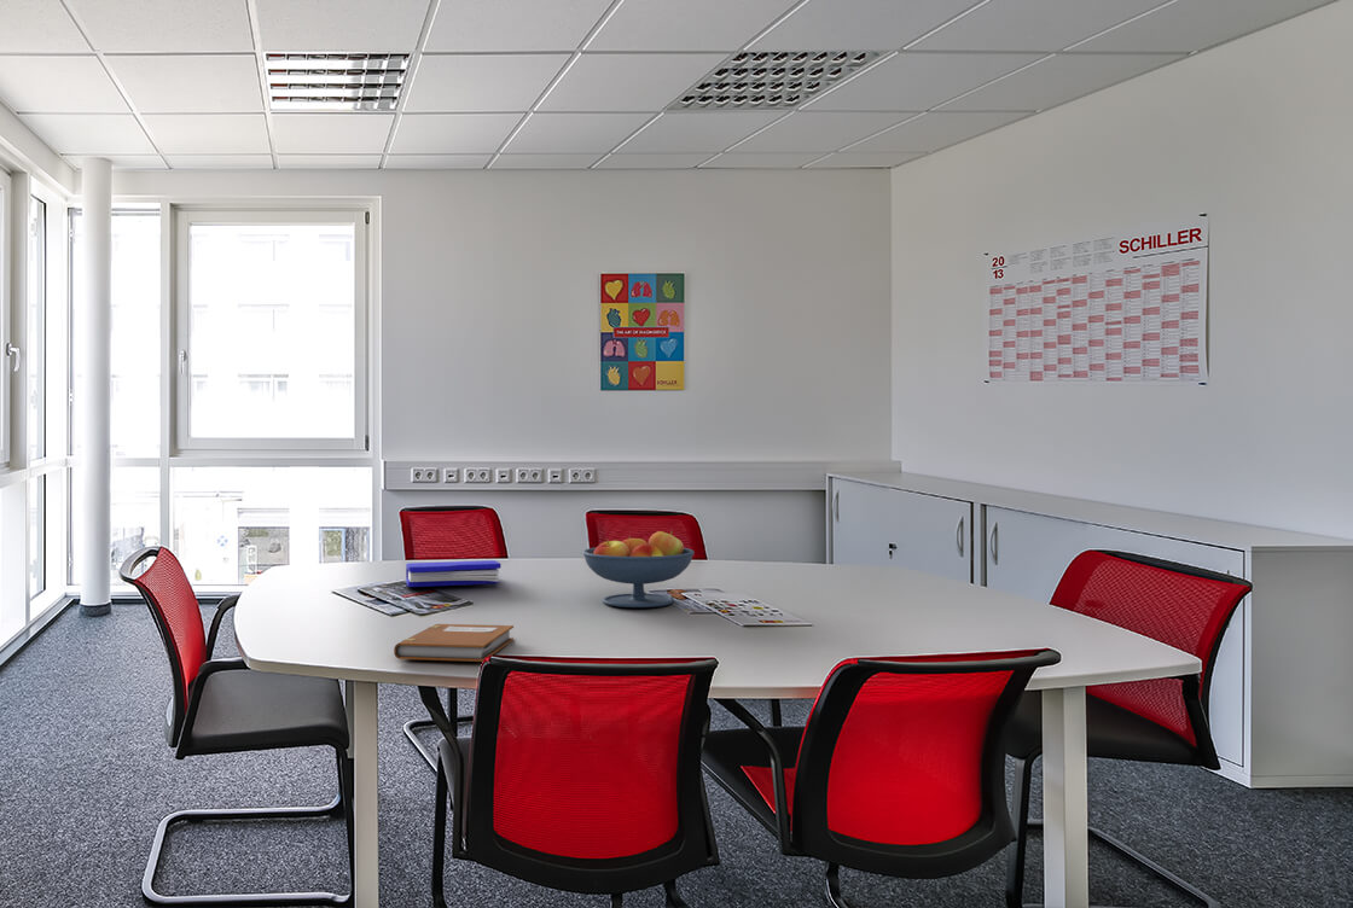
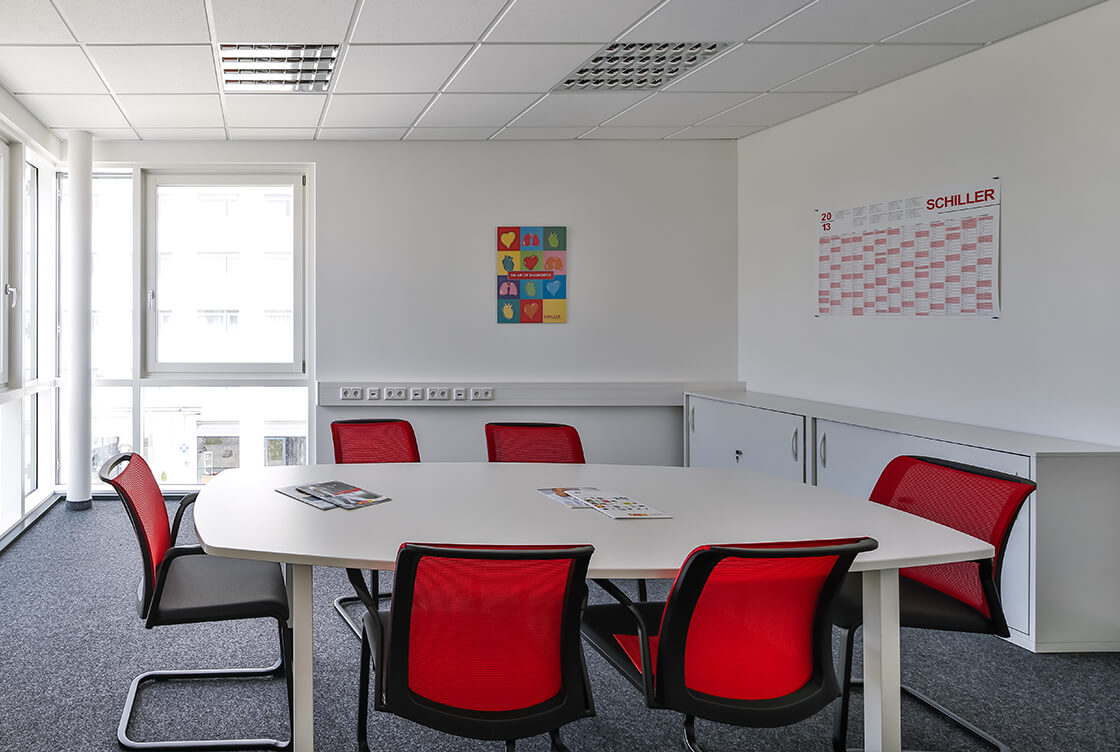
- fruit bowl (638, 566)
- file folder (453, 572)
- notebook (457, 640)
